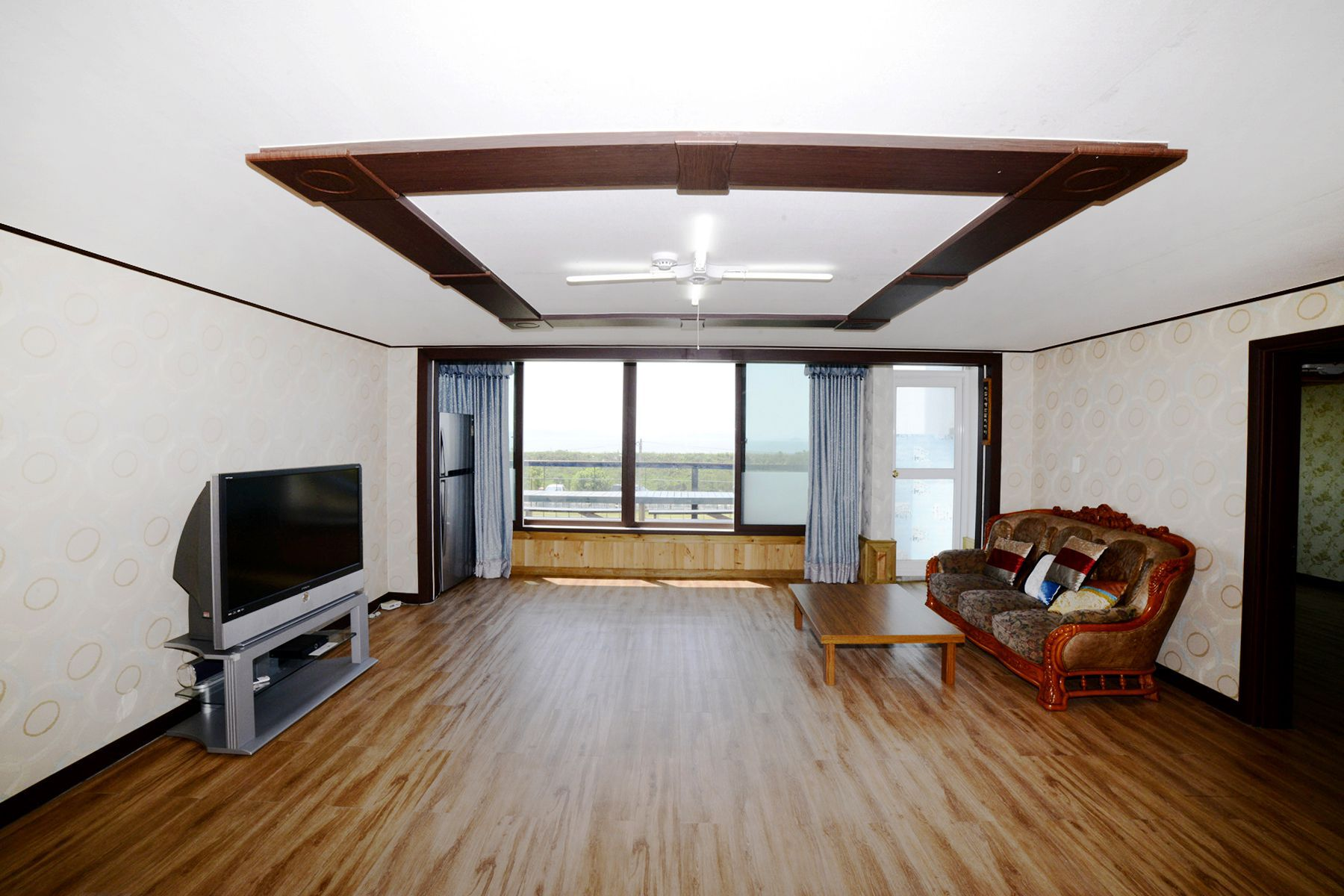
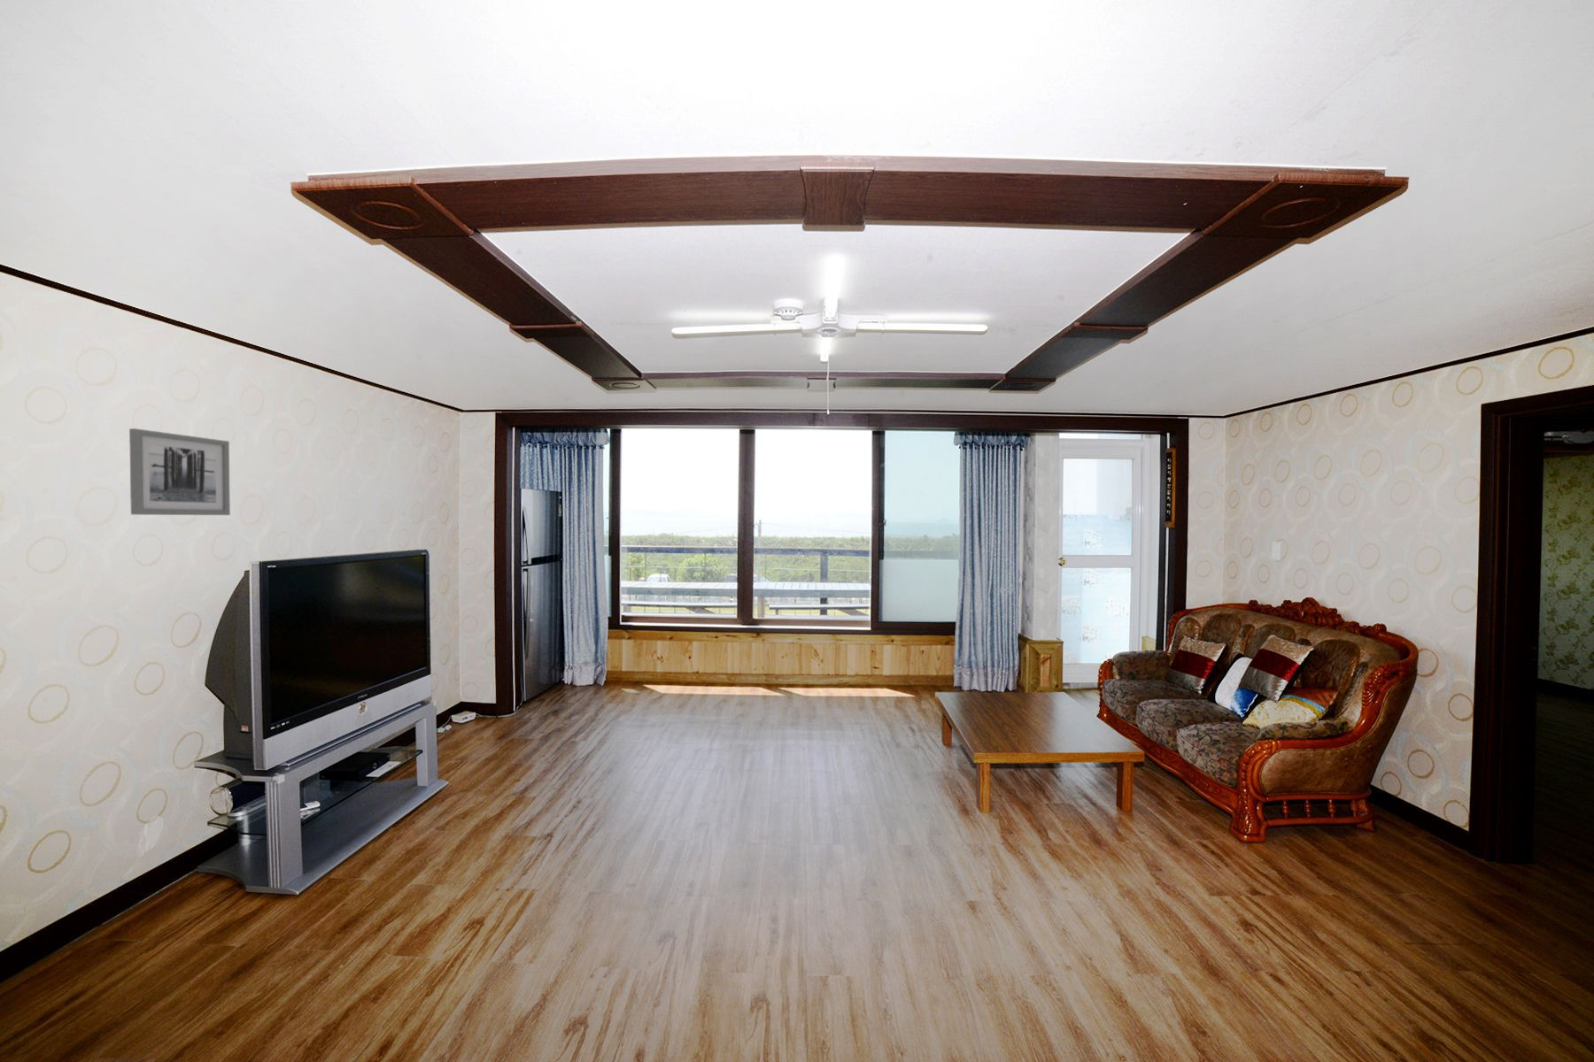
+ wall art (184, 474)
